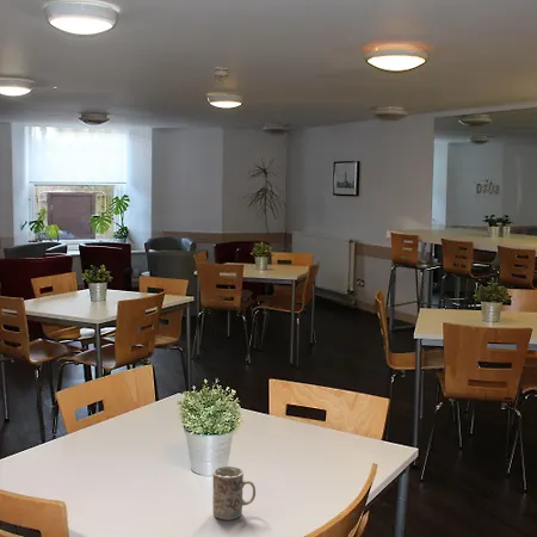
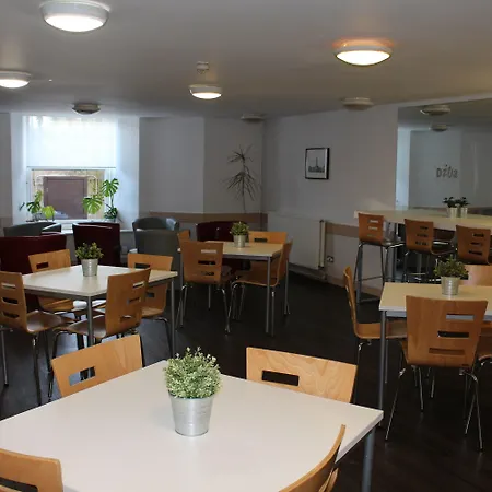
- mug (232, 492)
